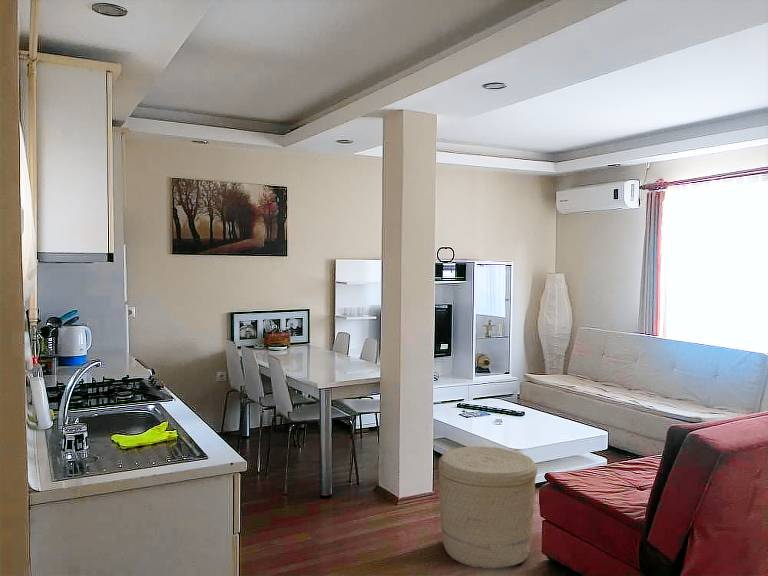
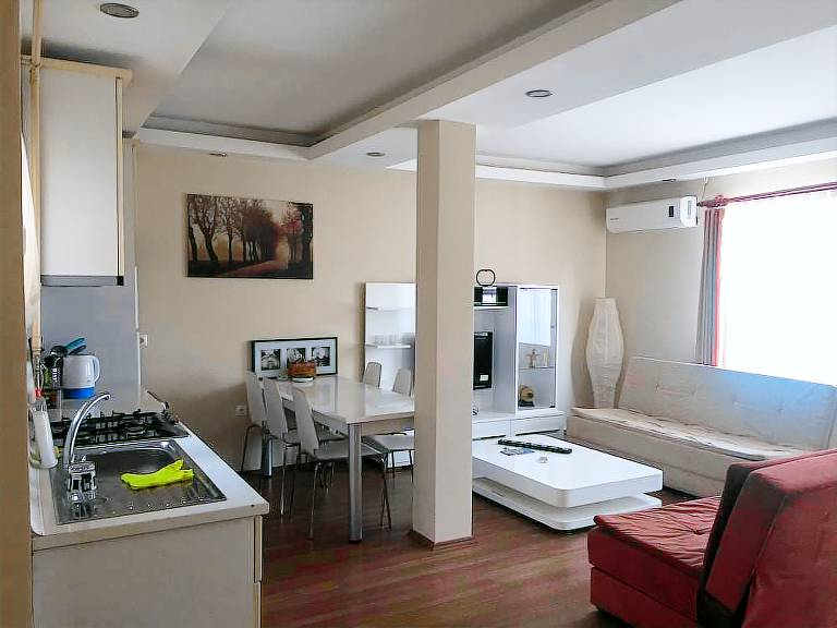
- basket (486, 504)
